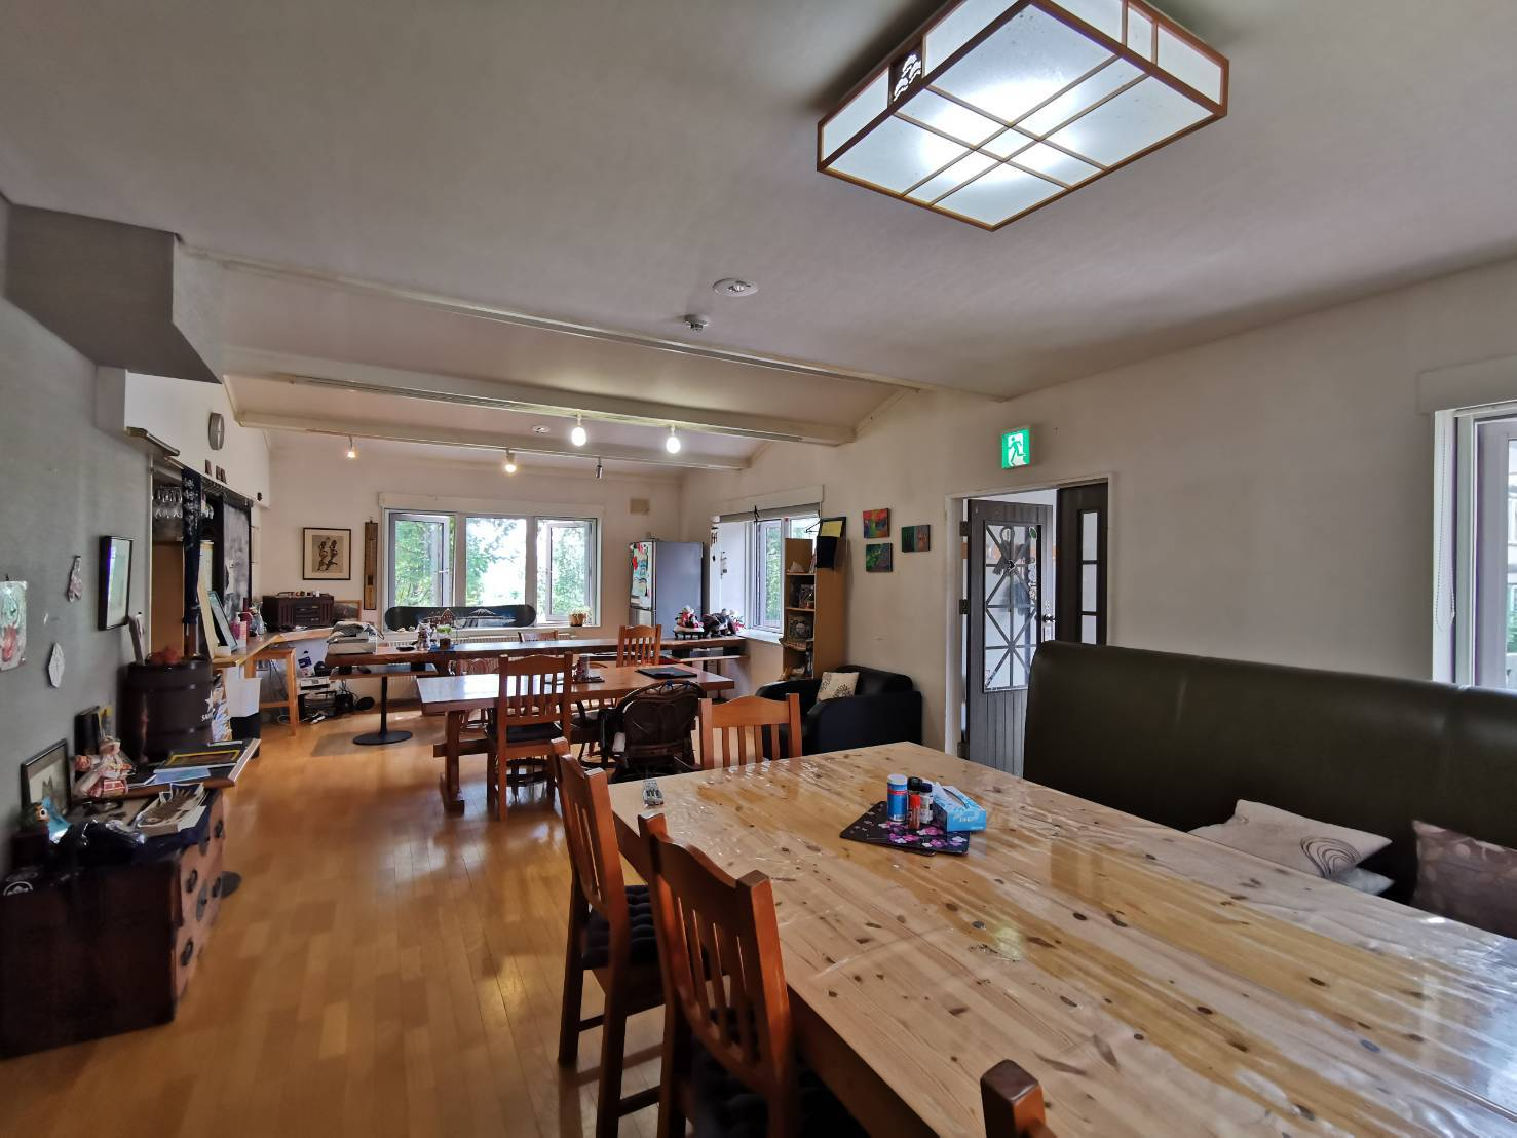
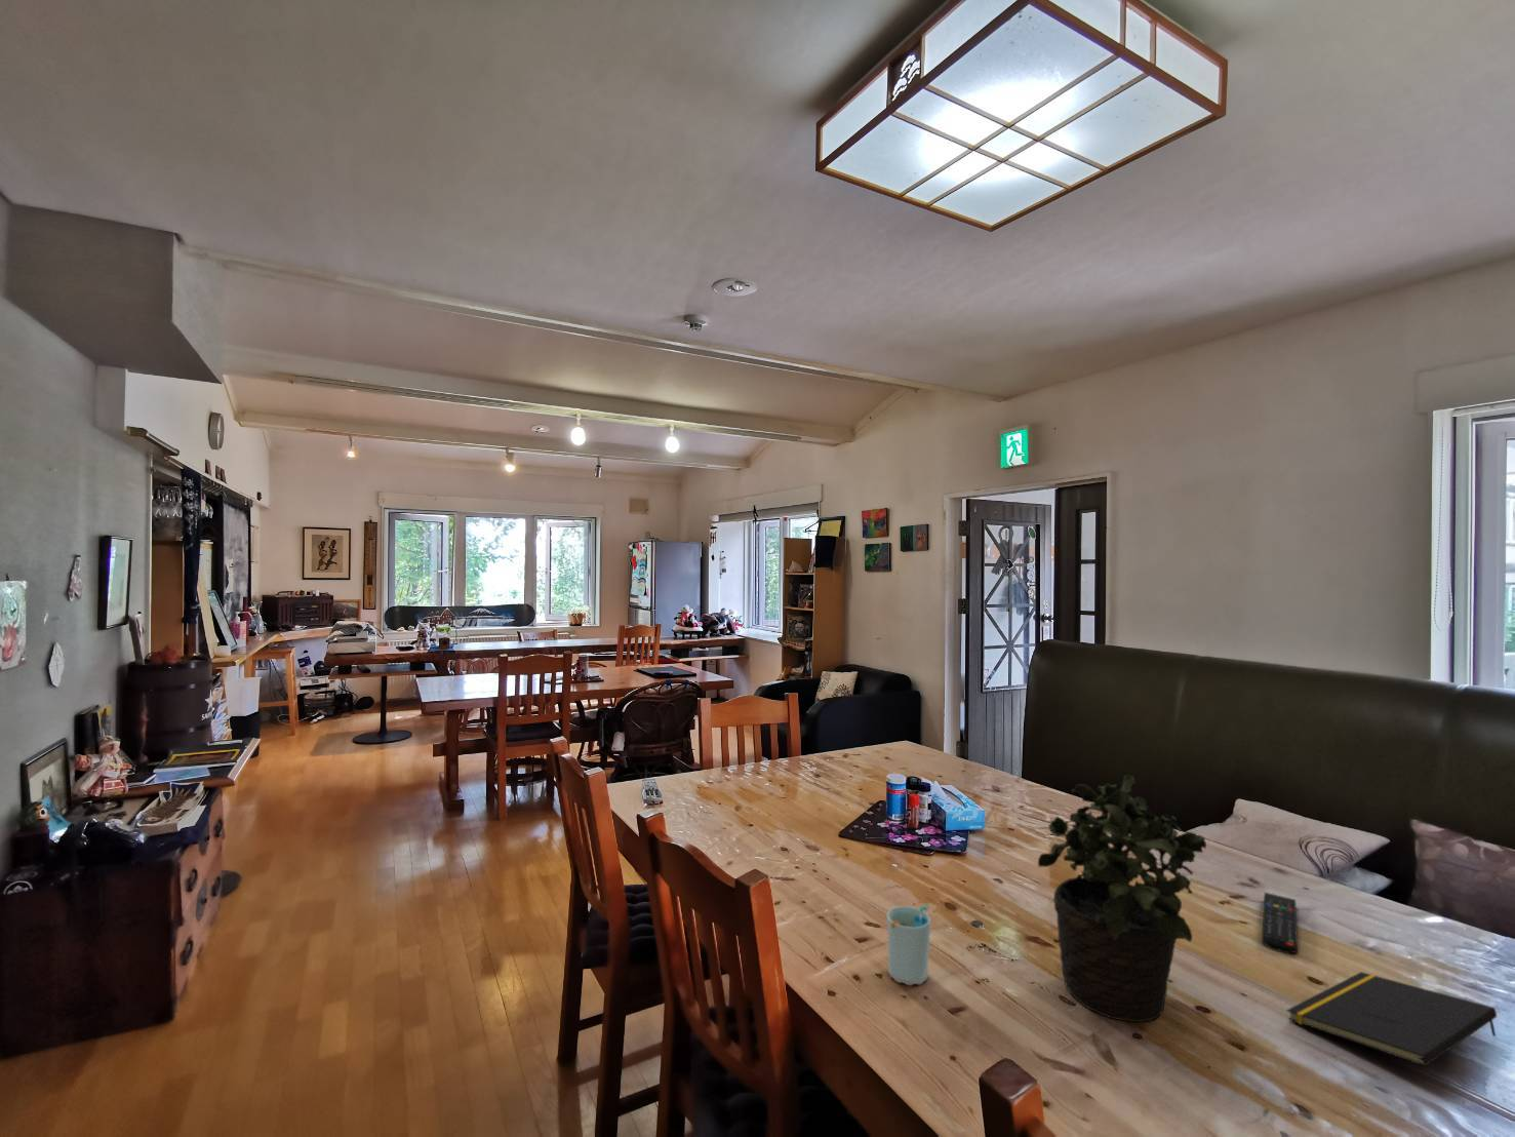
+ cup (907, 939)
+ remote control (1279, 922)
+ potted plant (1121, 885)
+ notepad (1388, 1013)
